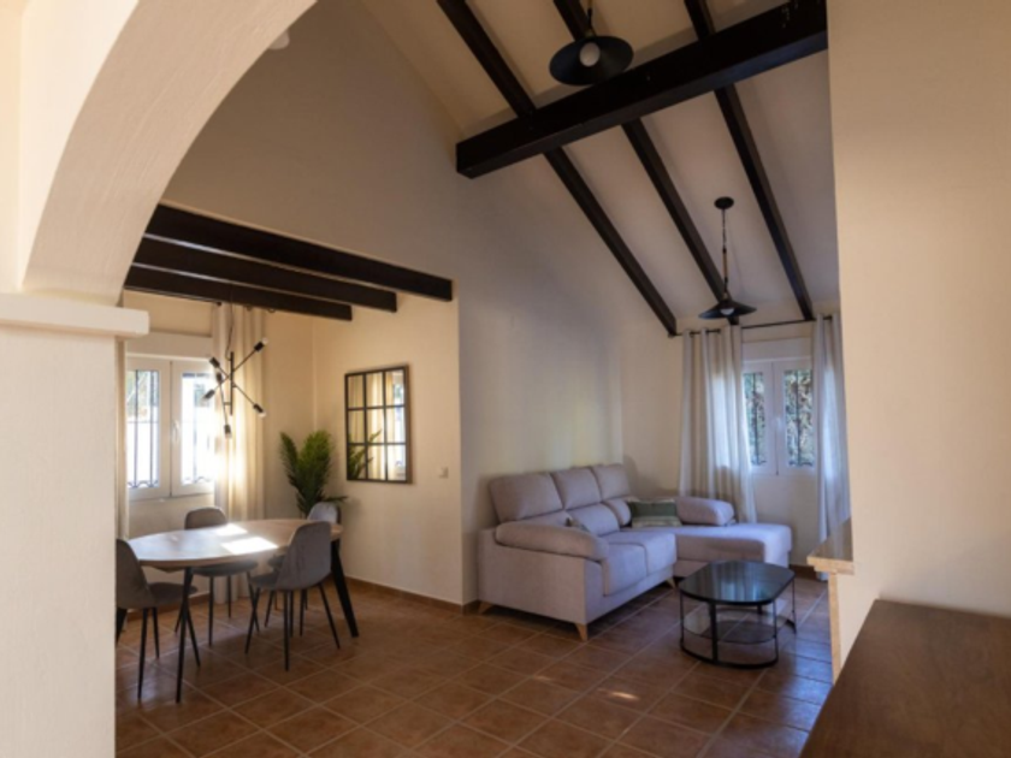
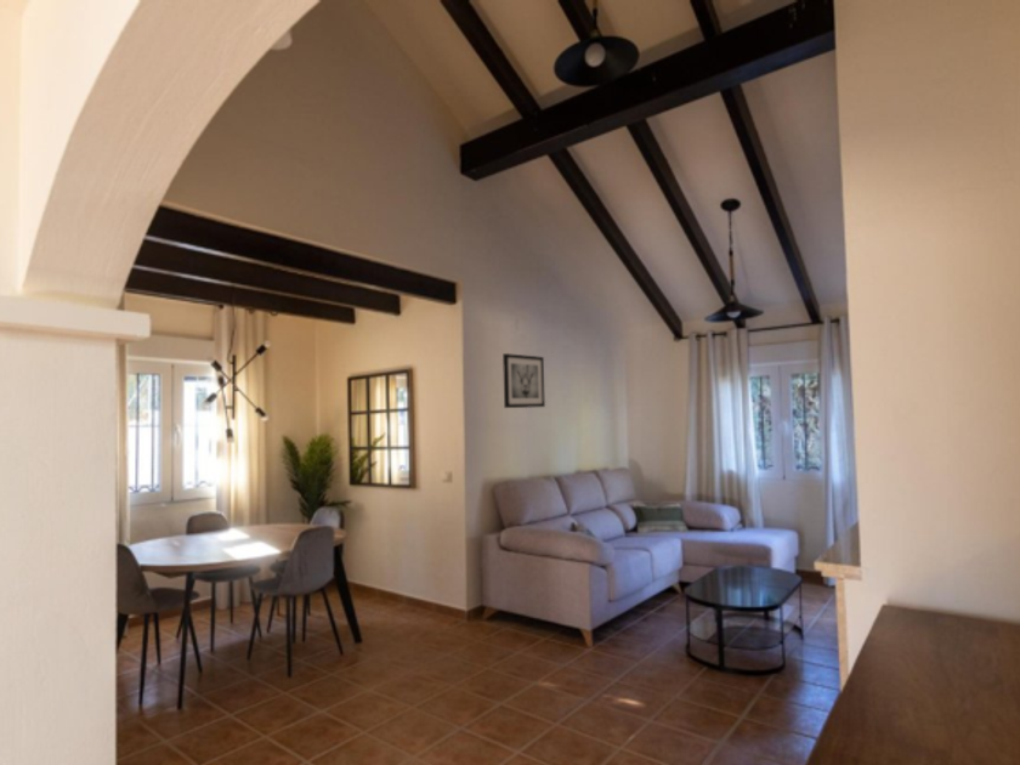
+ wall art (525, 381)
